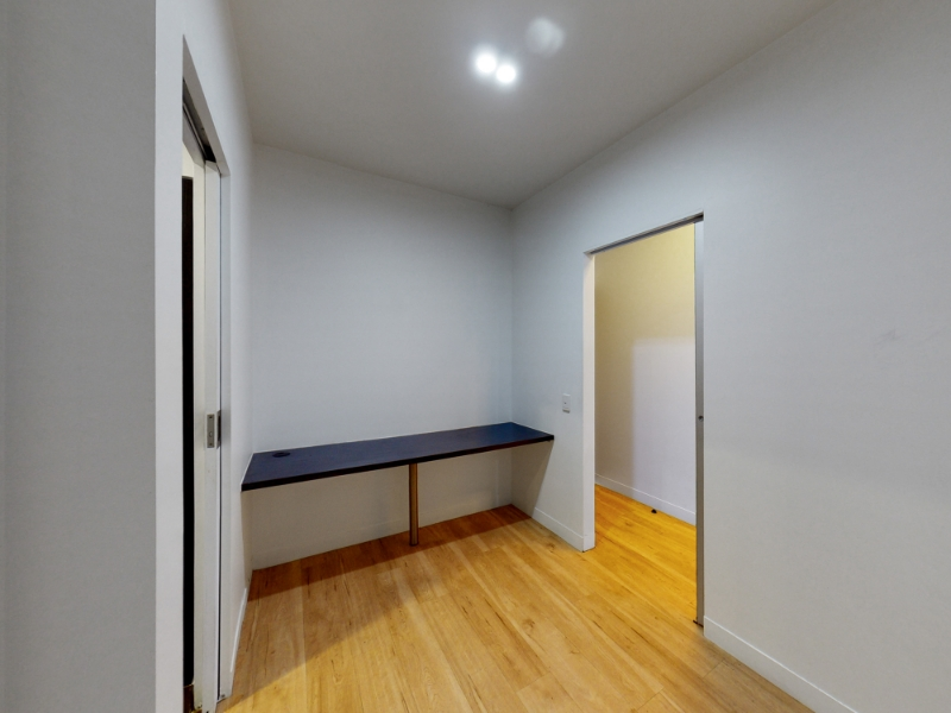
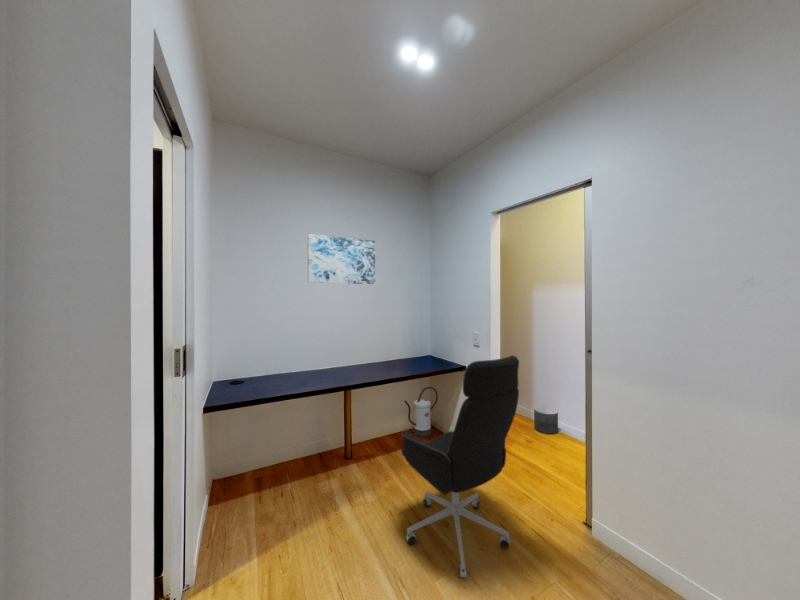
+ watering can (421, 410)
+ wall art (342, 260)
+ office chair (458, 443)
+ planter (545, 419)
